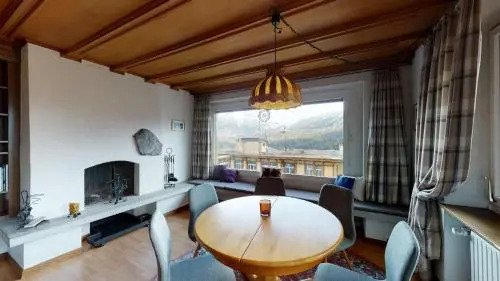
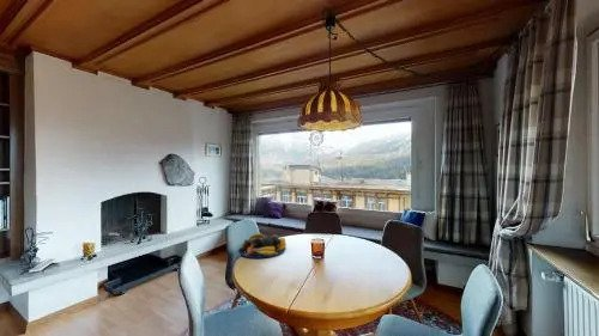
+ fruit bowl (261, 242)
